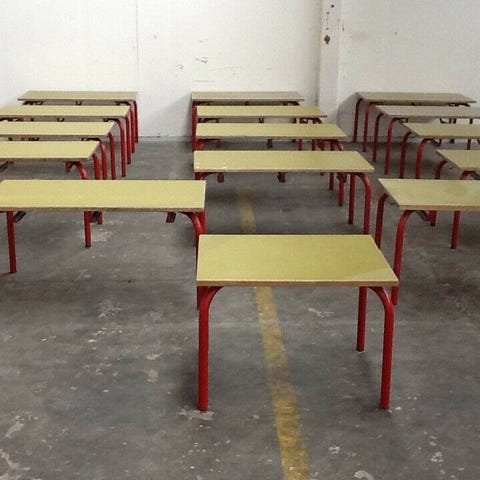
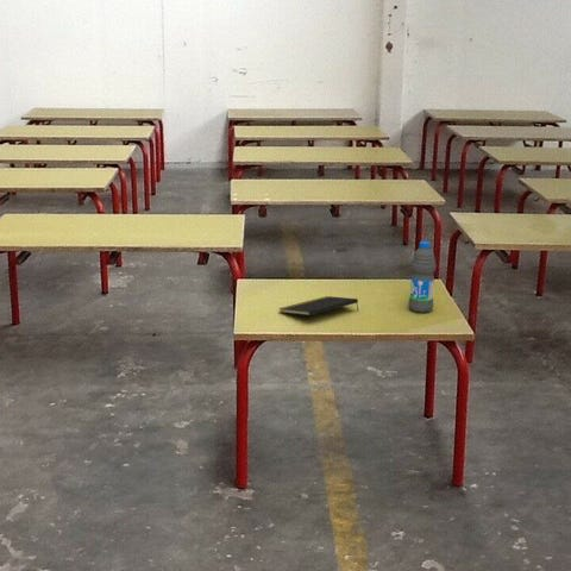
+ notepad (318, 305)
+ water bottle (422, 276)
